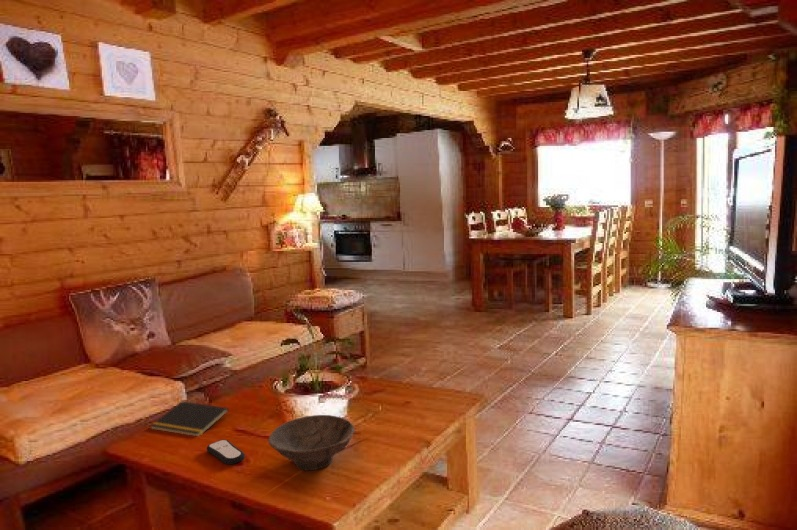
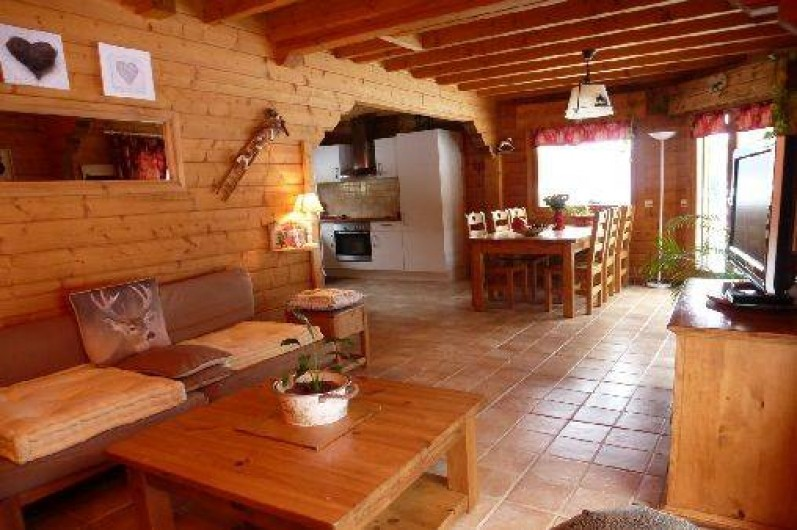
- notepad (189, 418)
- remote control (226, 451)
- bowl (313, 446)
